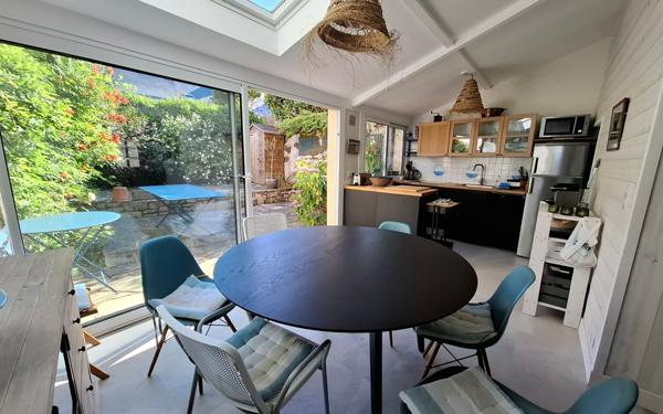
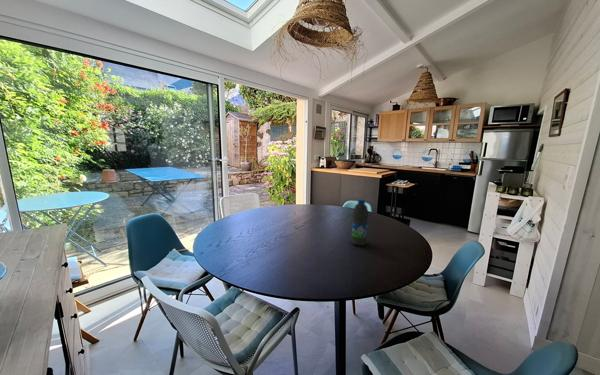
+ water bottle (359, 221)
